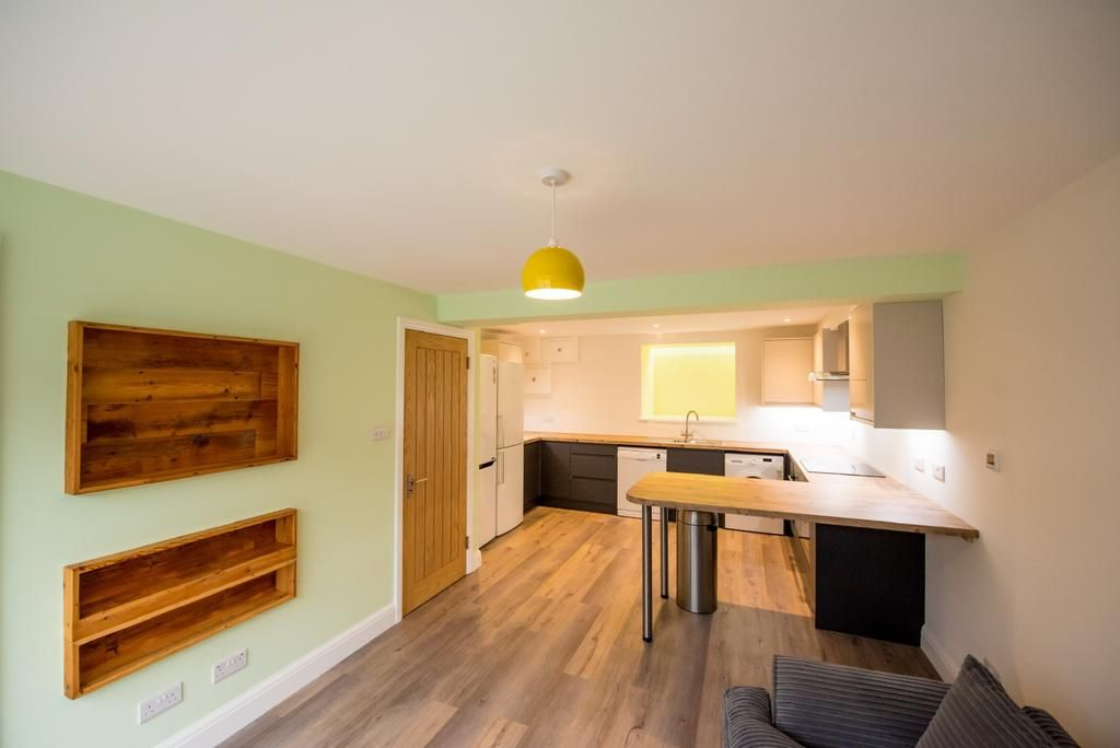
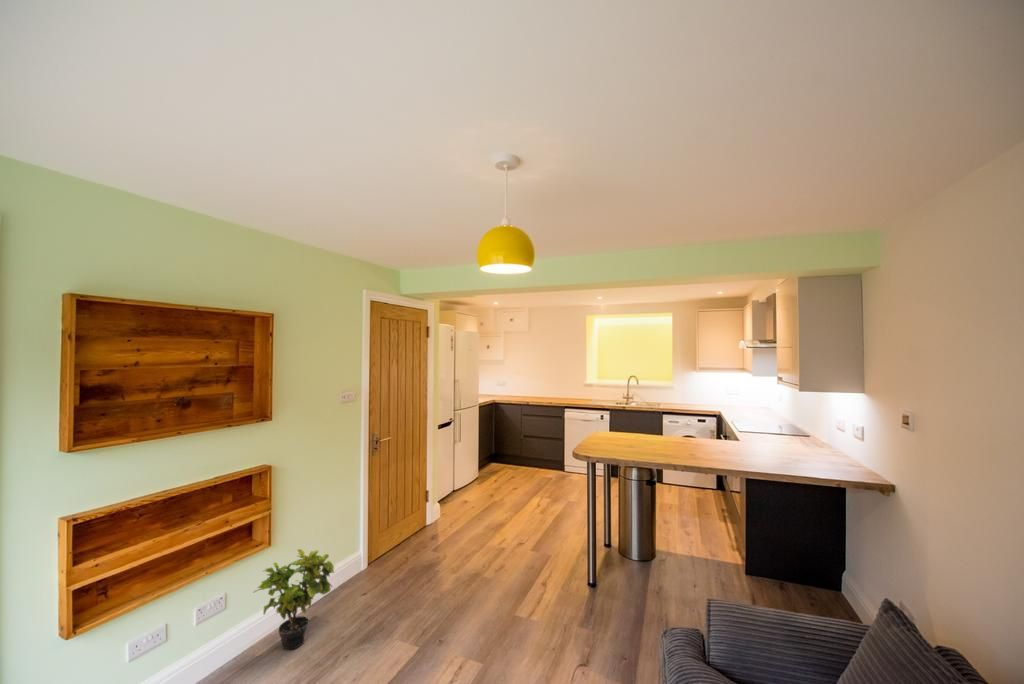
+ potted plant (298, 596)
